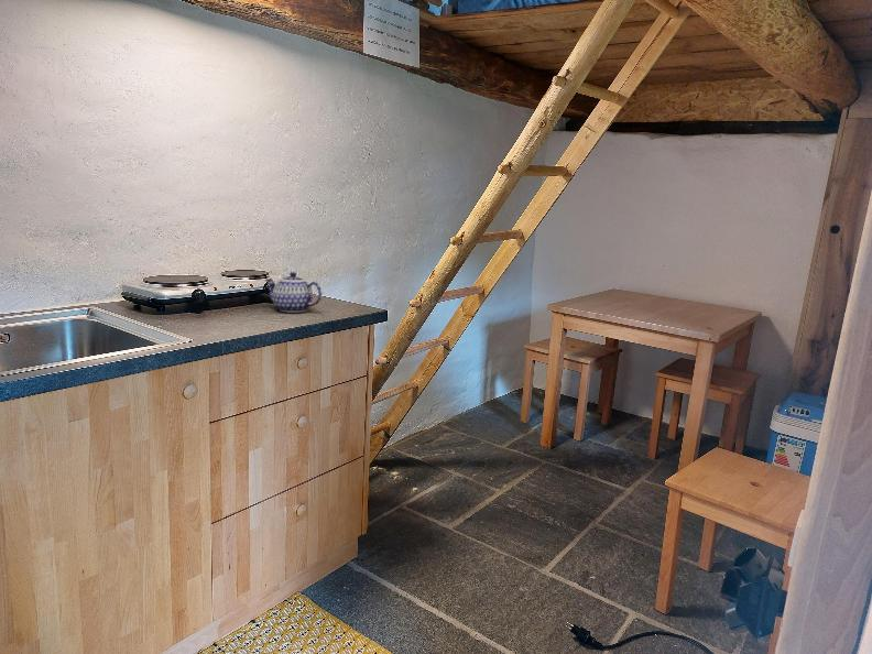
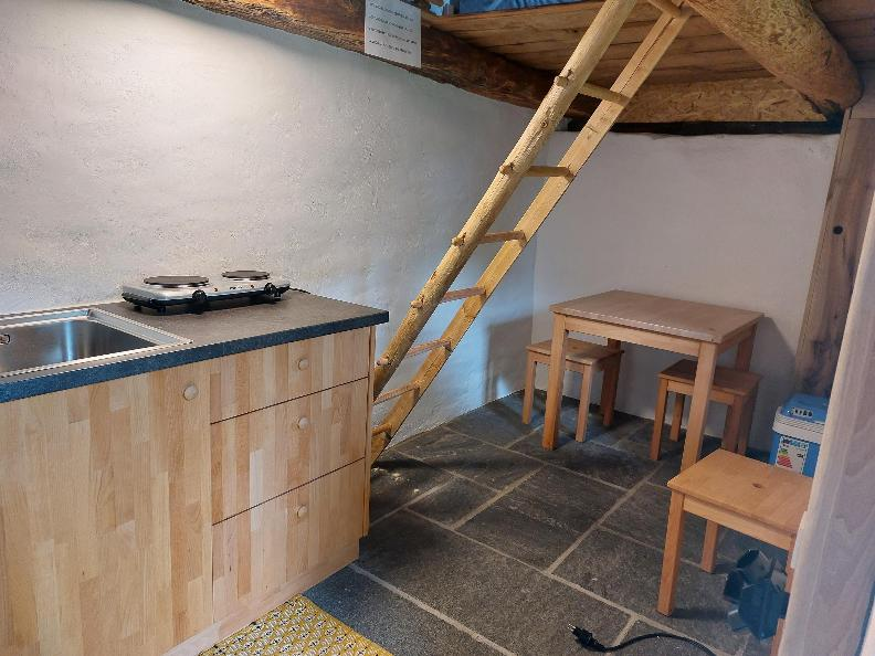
- teapot (292, 291)
